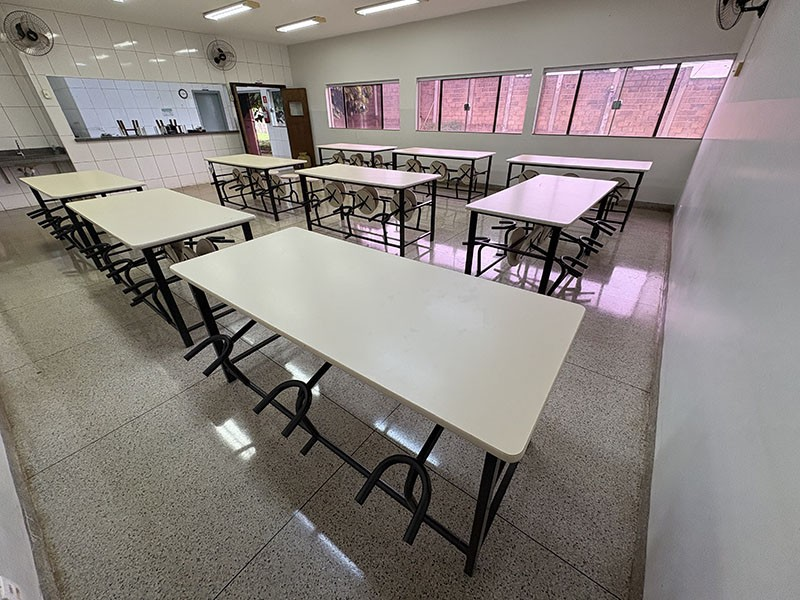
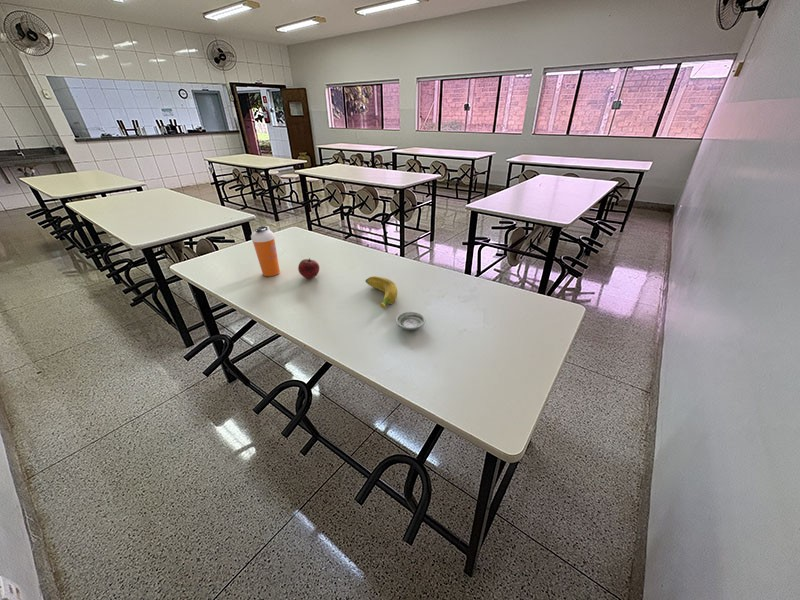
+ banana (379, 289)
+ shaker bottle (266, 251)
+ saucer (410, 322)
+ fruit (308, 268)
